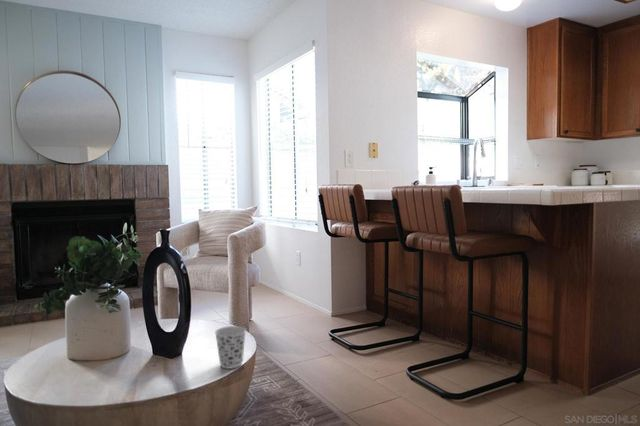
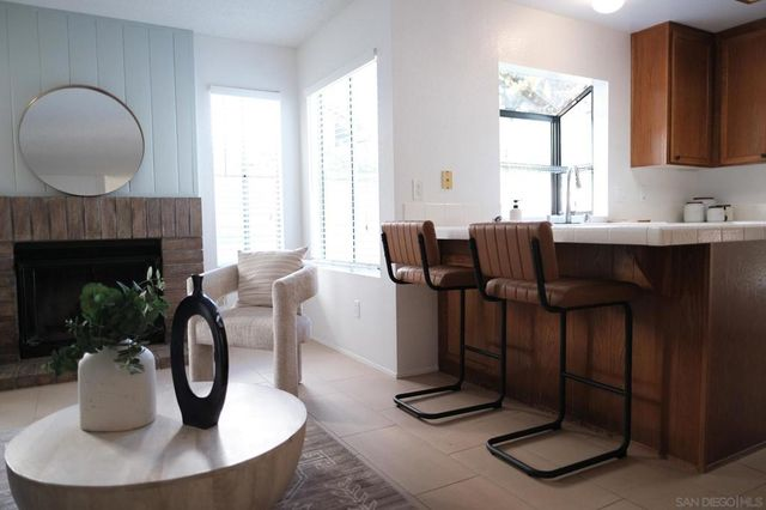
- cup (231, 347)
